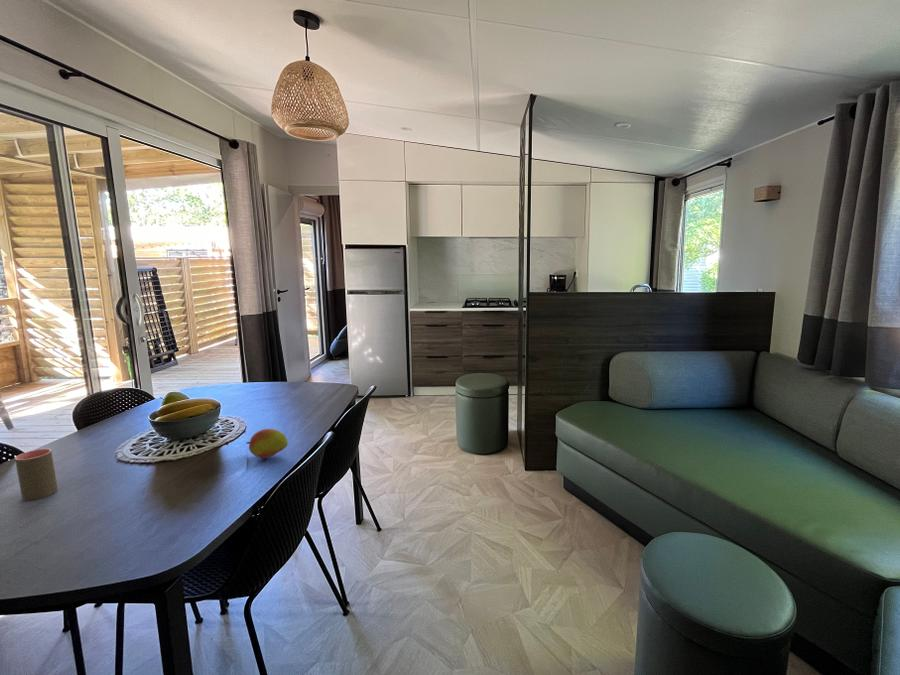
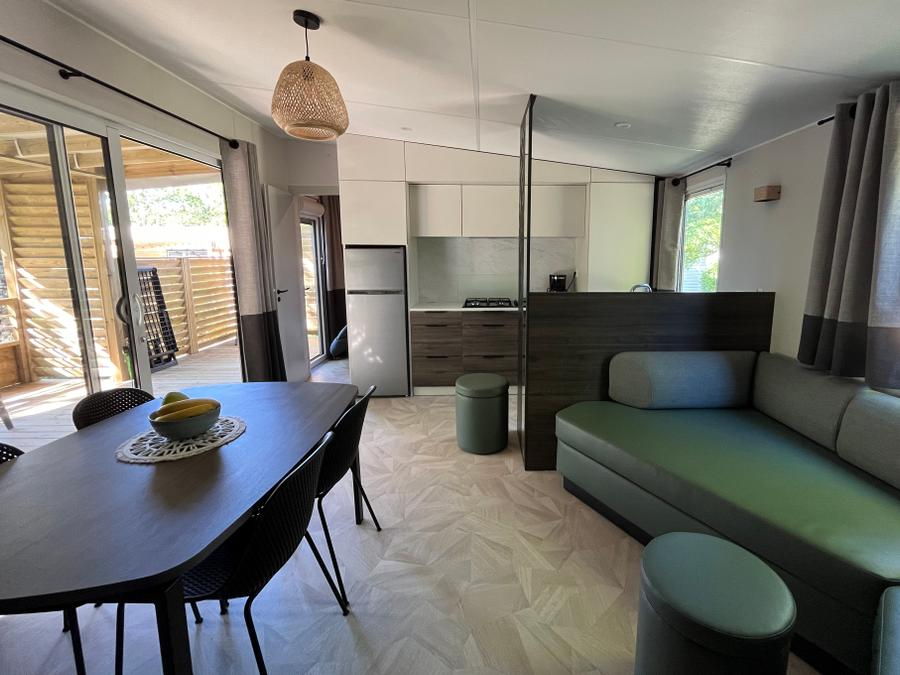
- cup (36, 474)
- fruit (267, 443)
